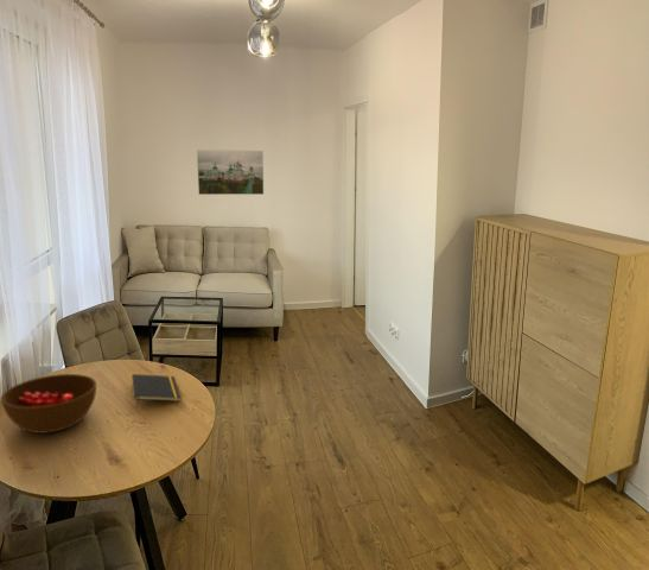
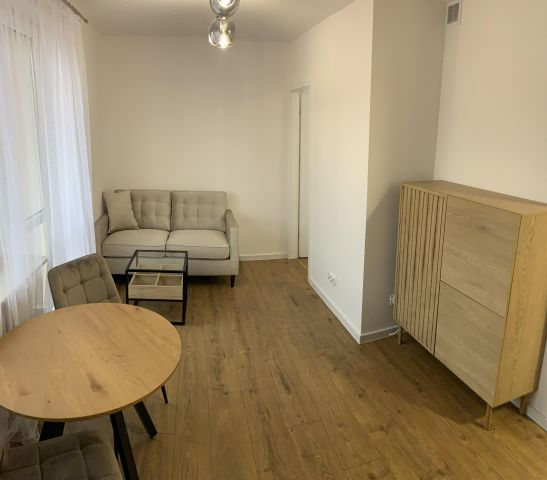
- bowl (51, 406)
- notepad (155, 387)
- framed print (230, 172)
